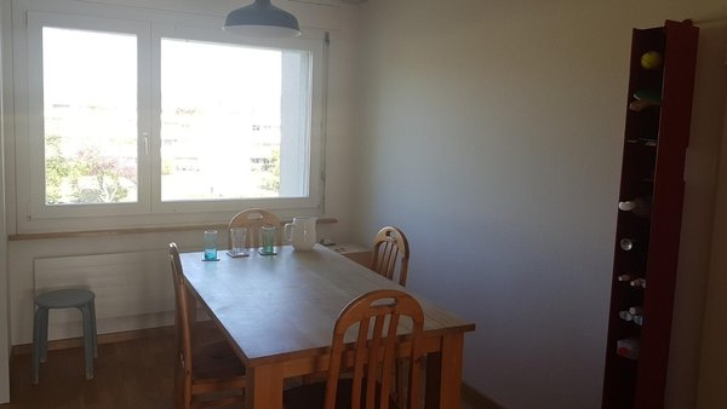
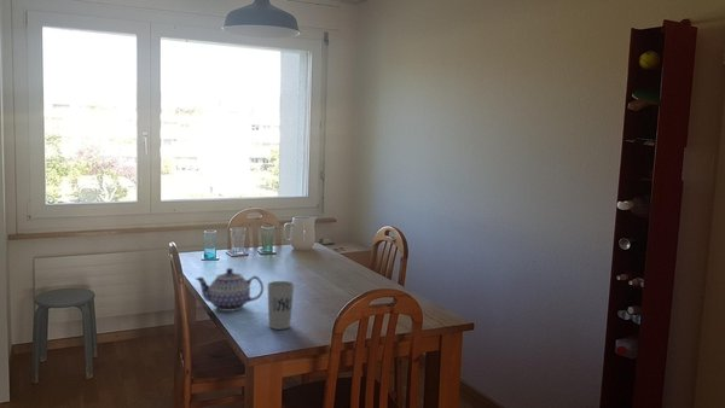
+ cup (279, 304)
+ teapot (228, 287)
